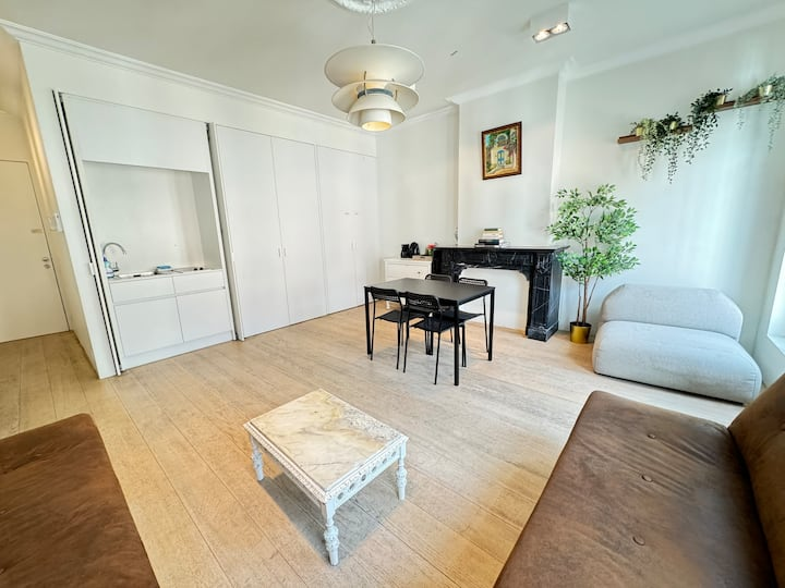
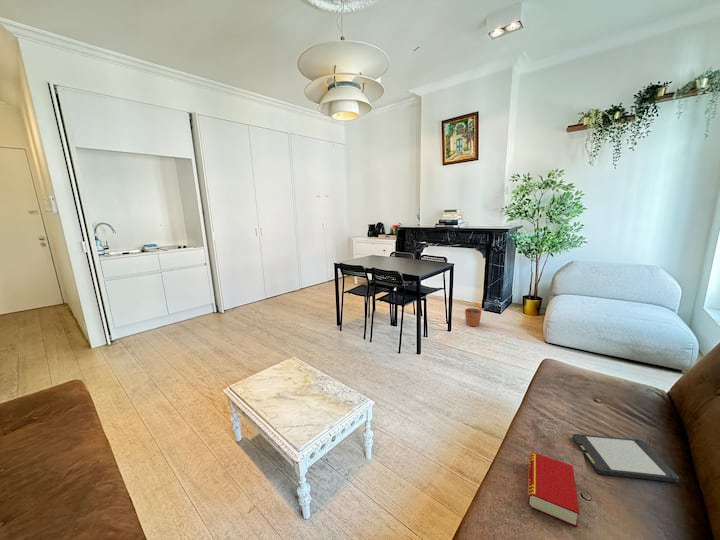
+ book (551, 485)
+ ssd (620, 455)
+ plant pot (473, 314)
